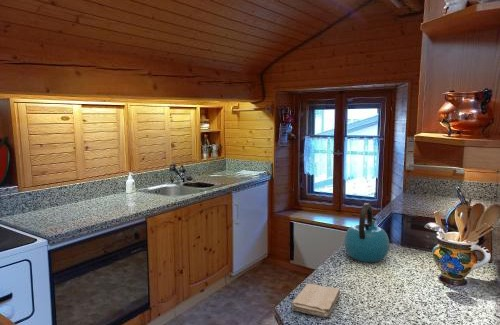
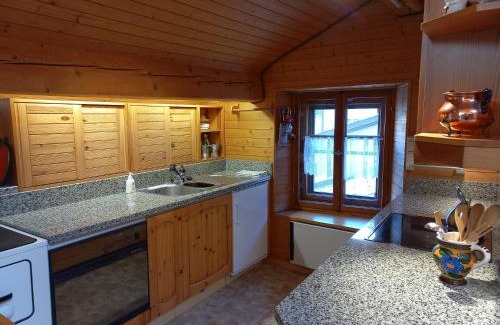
- kettle (367, 229)
- washcloth (316, 298)
